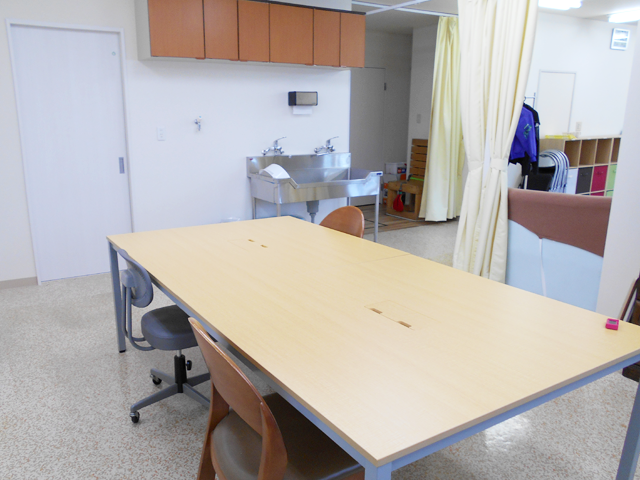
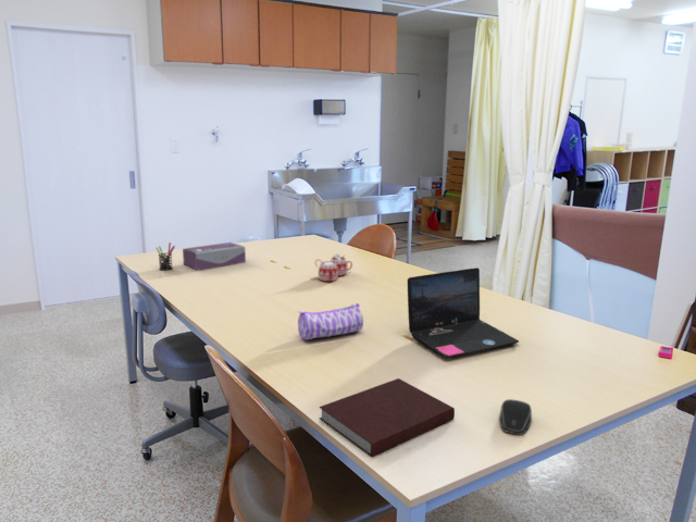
+ laptop (462, 310)
+ mug (334, 266)
+ computer mouse (515, 413)
+ pen holder (164, 256)
+ pencil case (331, 321)
+ tissue box (214, 254)
+ notebook (386, 413)
